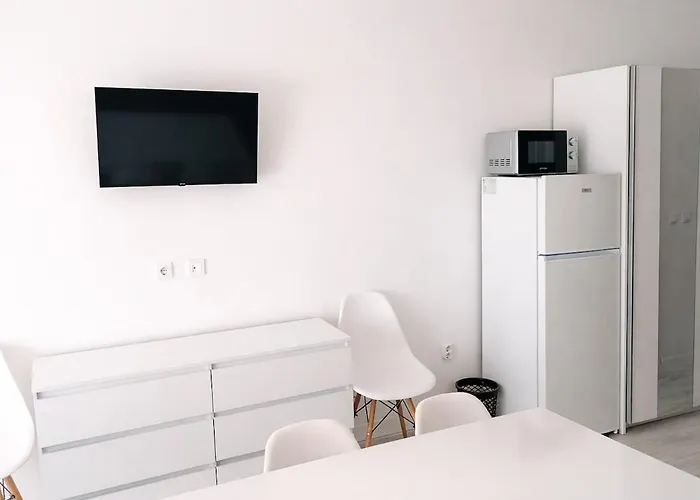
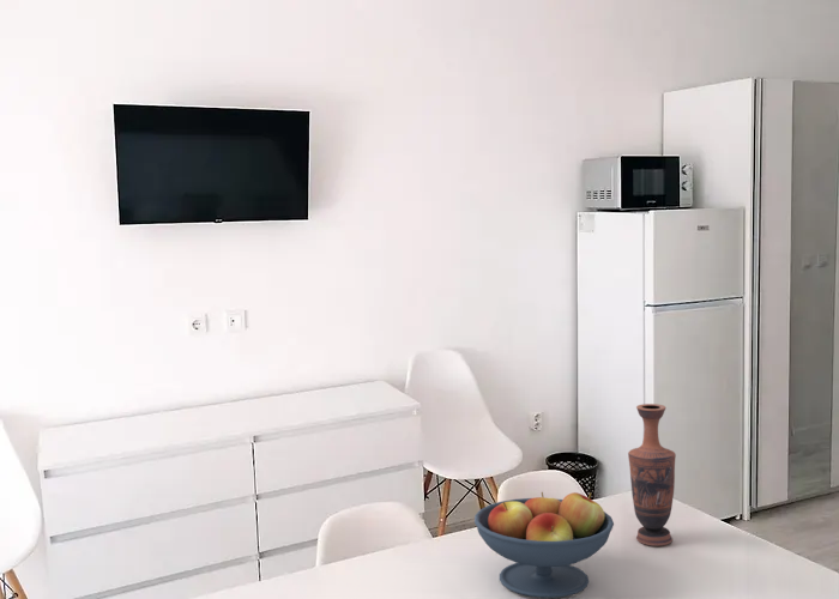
+ fruit bowl (543, 538)
+ vase (651, 473)
